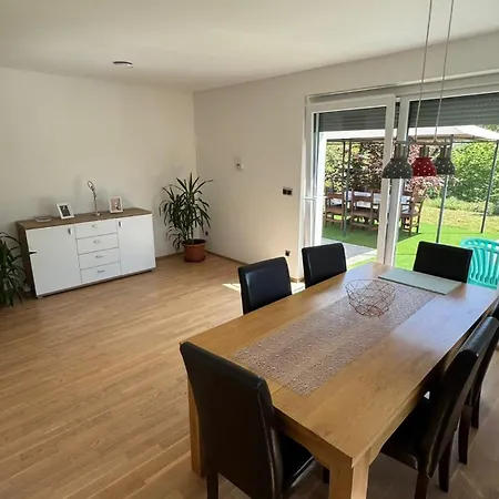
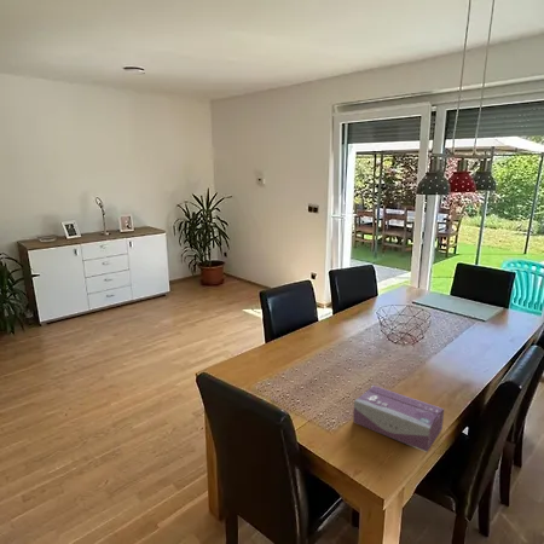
+ tissue box (398, 415)
